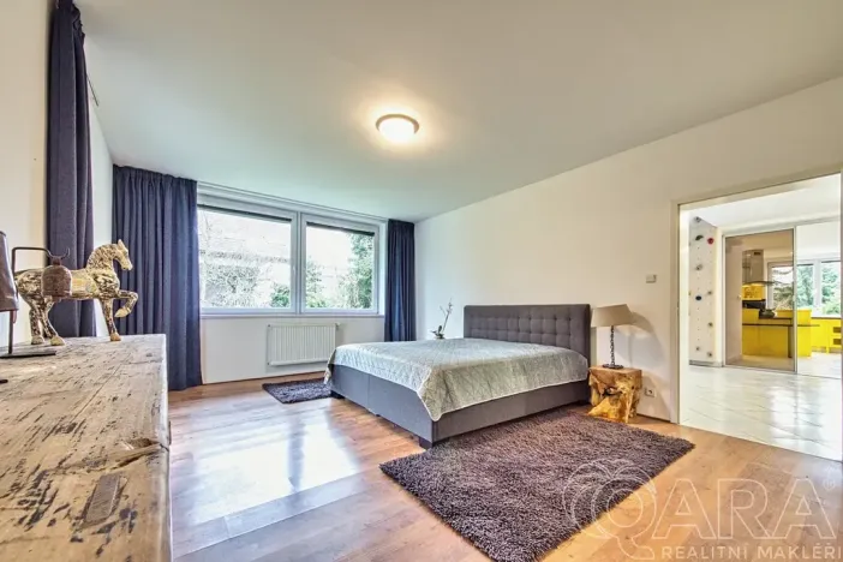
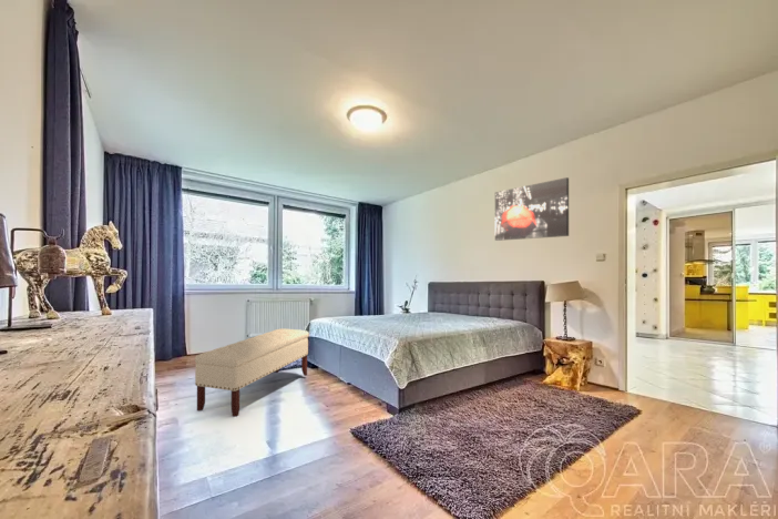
+ wall art (528, 212)
+ bench (259, 365)
